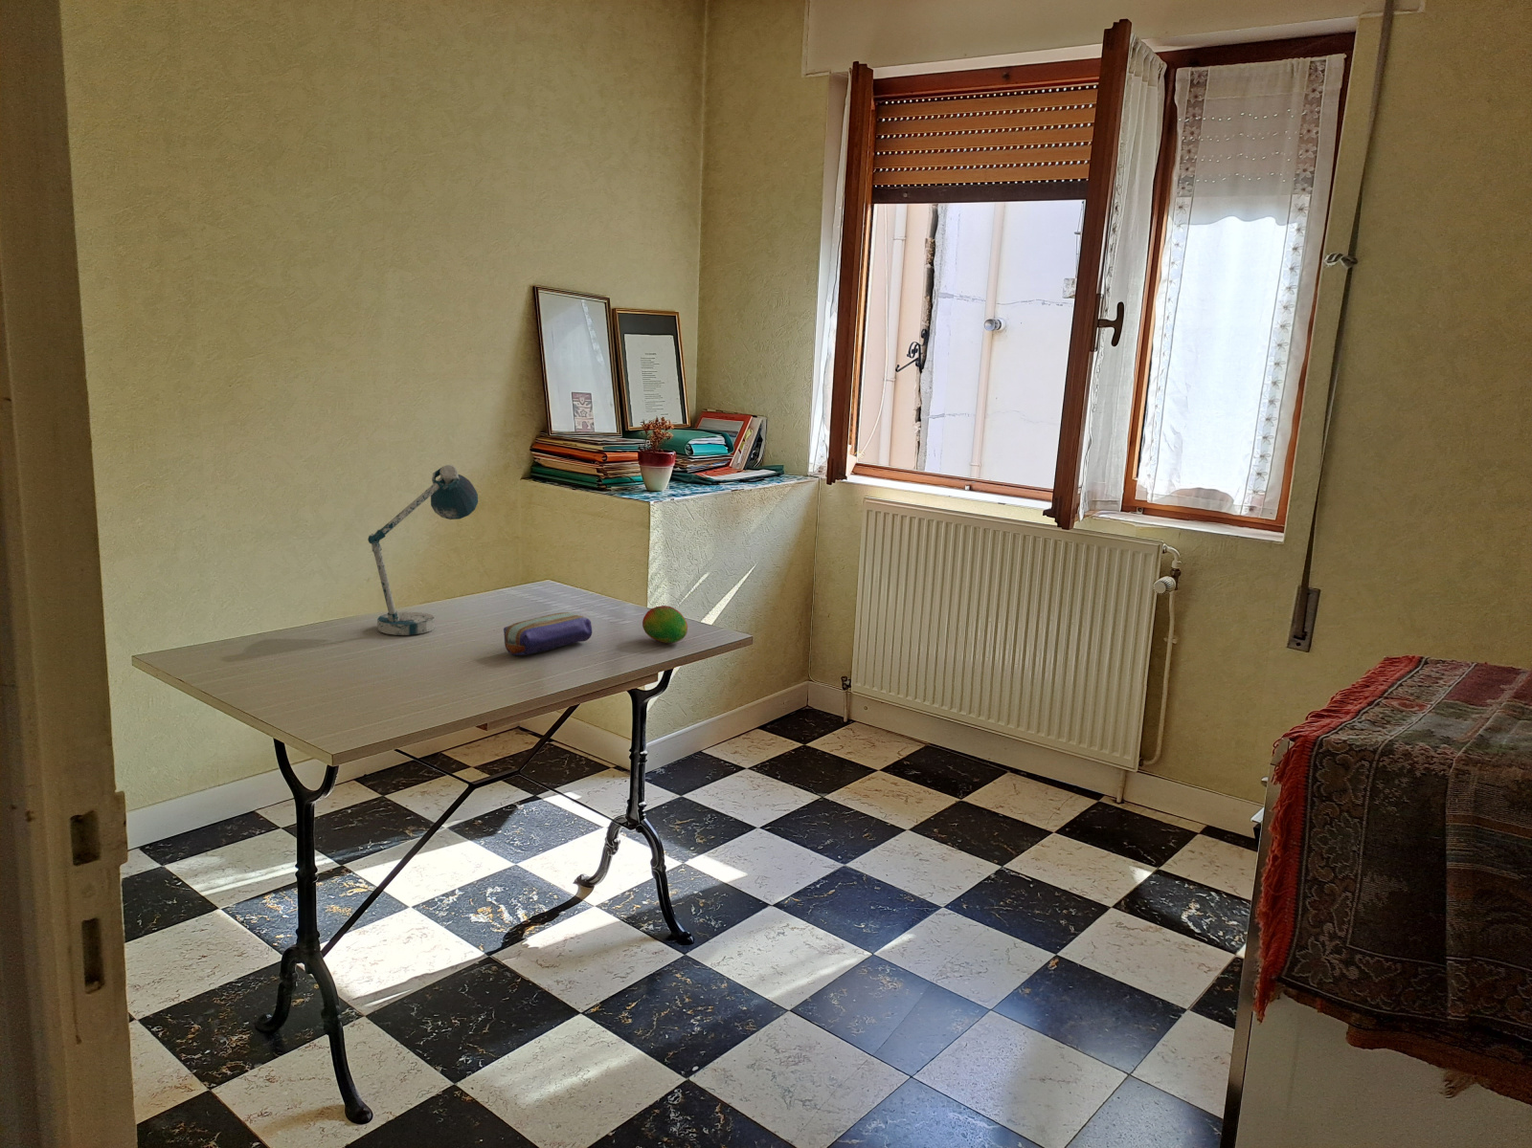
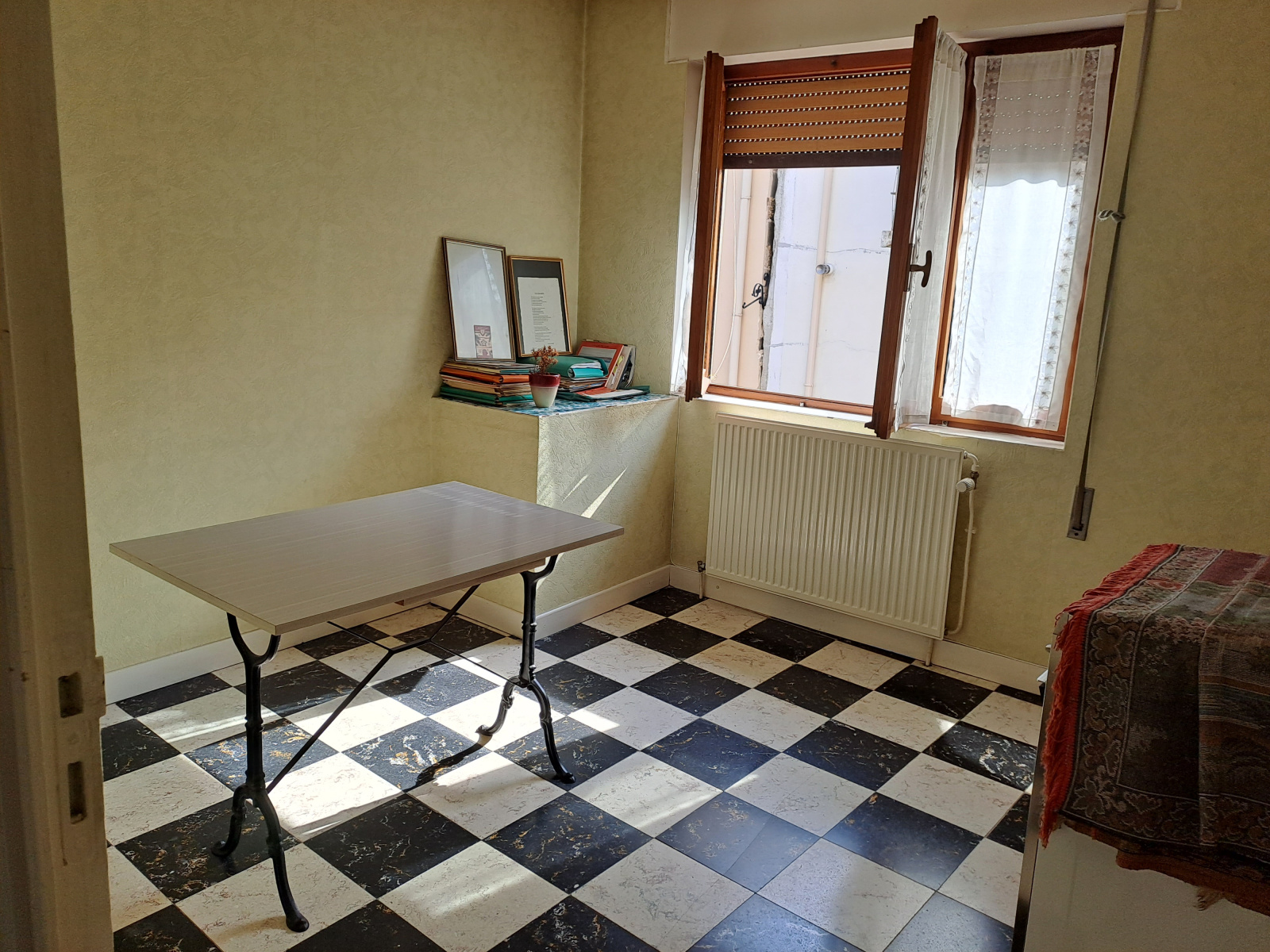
- desk lamp (402, 520)
- pencil case (549, 632)
- fruit (666, 623)
